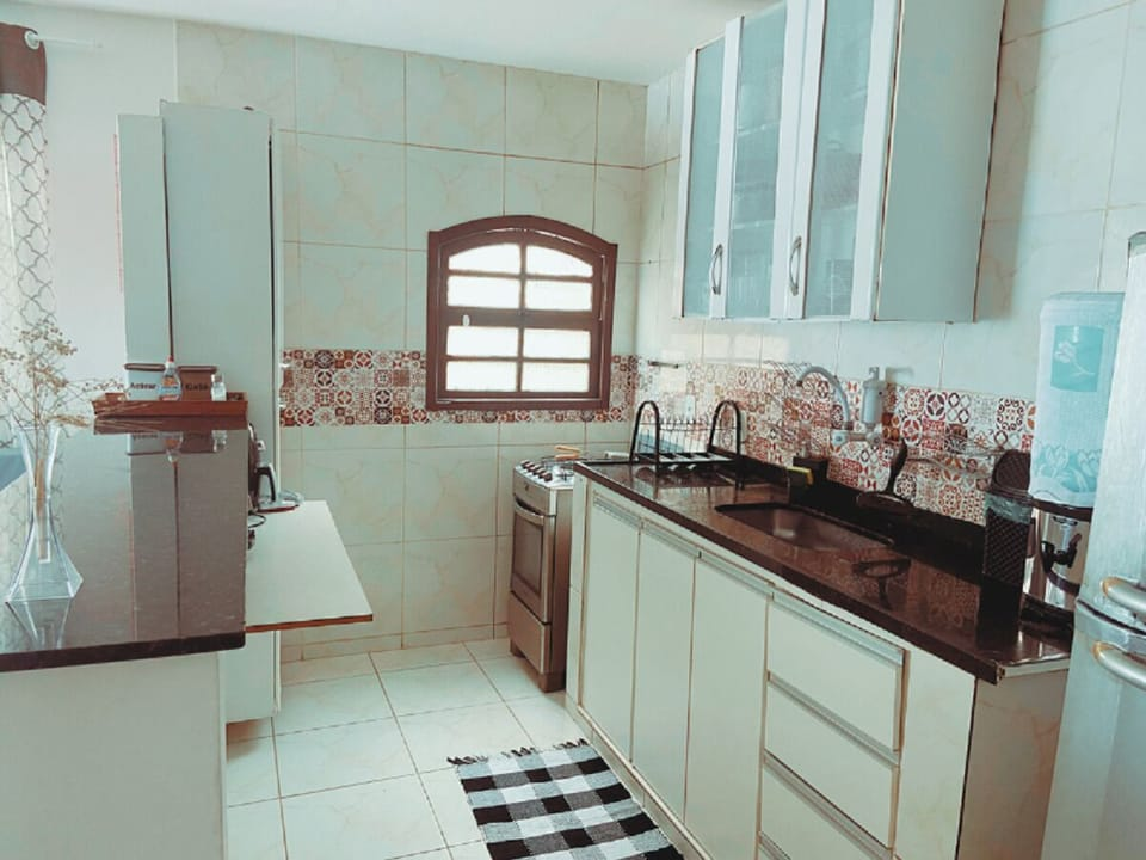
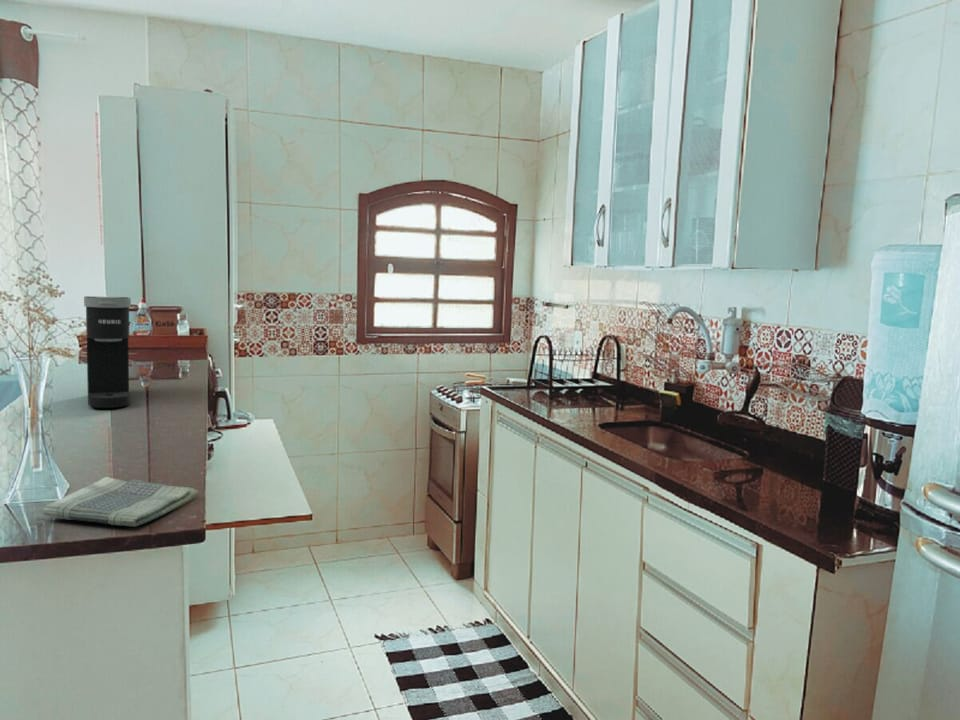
+ coffee maker (107, 348)
+ dish towel (125, 498)
